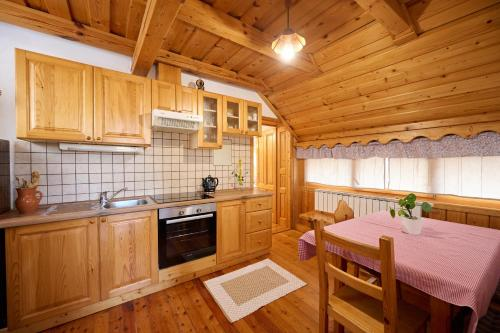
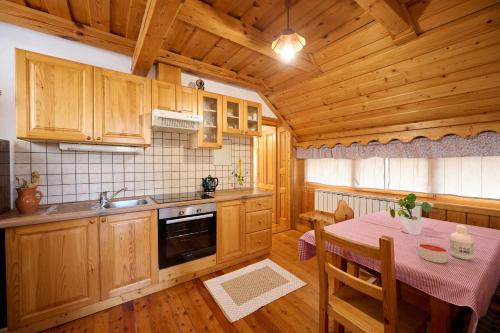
+ candle (432, 252)
+ bottle (461, 241)
